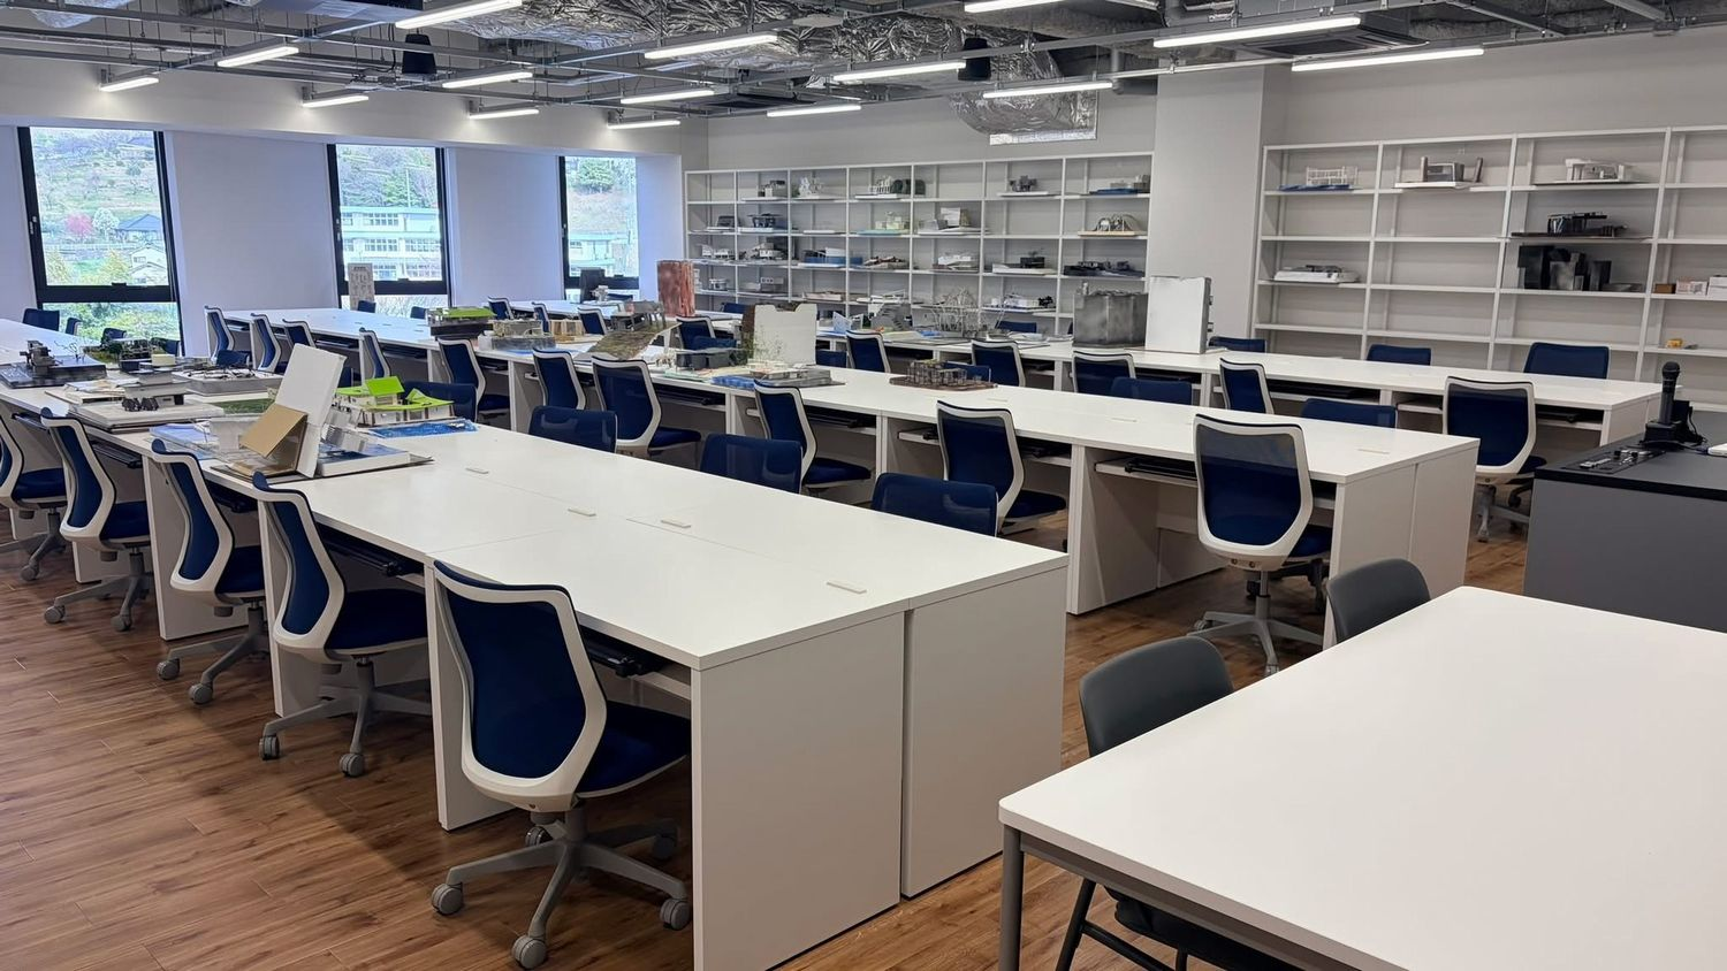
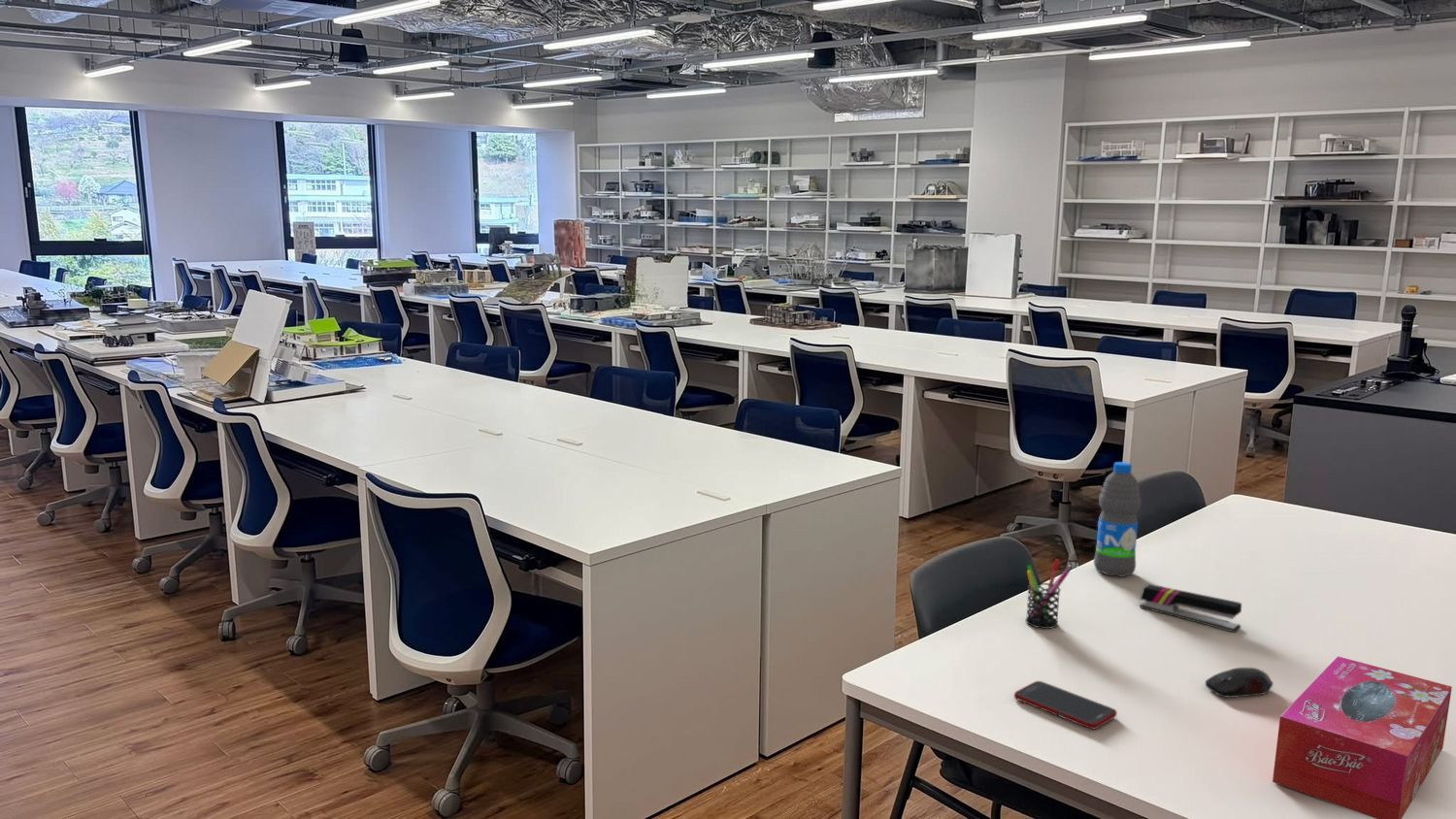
+ computer mouse (1239, 680)
+ pen holder (1042, 591)
+ cell phone (1064, 704)
+ tissue box (1364, 733)
+ stapler (1189, 605)
+ water bottle (1118, 517)
